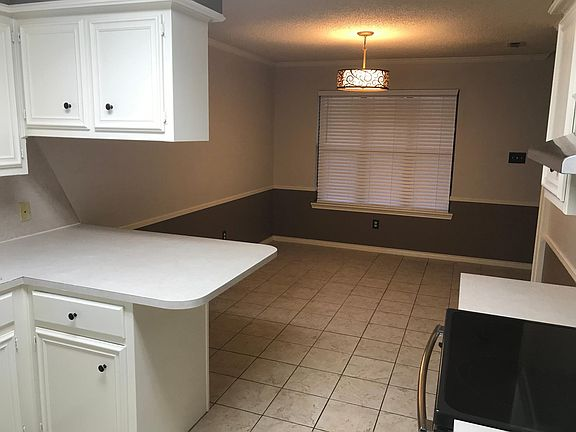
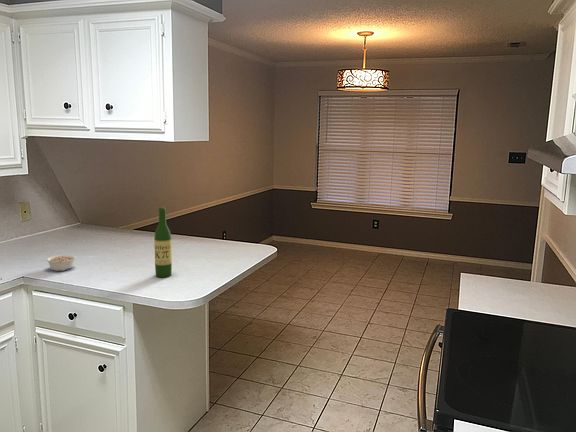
+ legume (62, 262)
+ wine bottle (162, 241)
